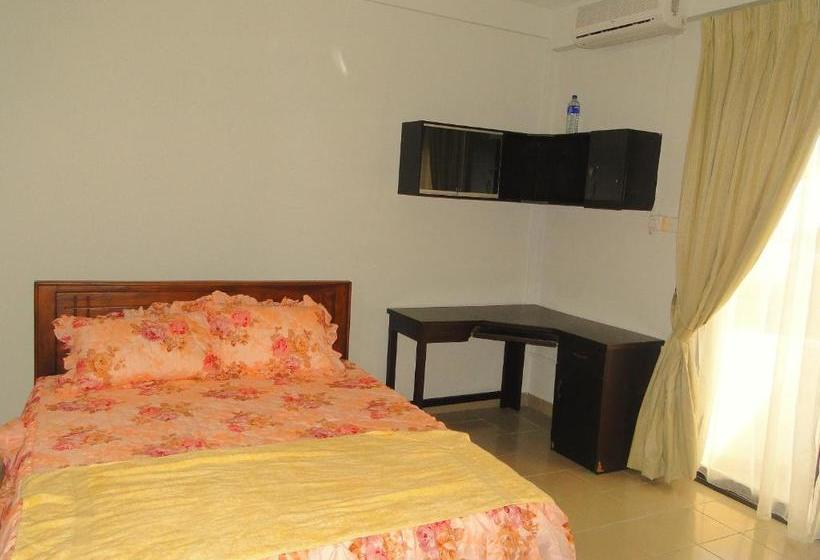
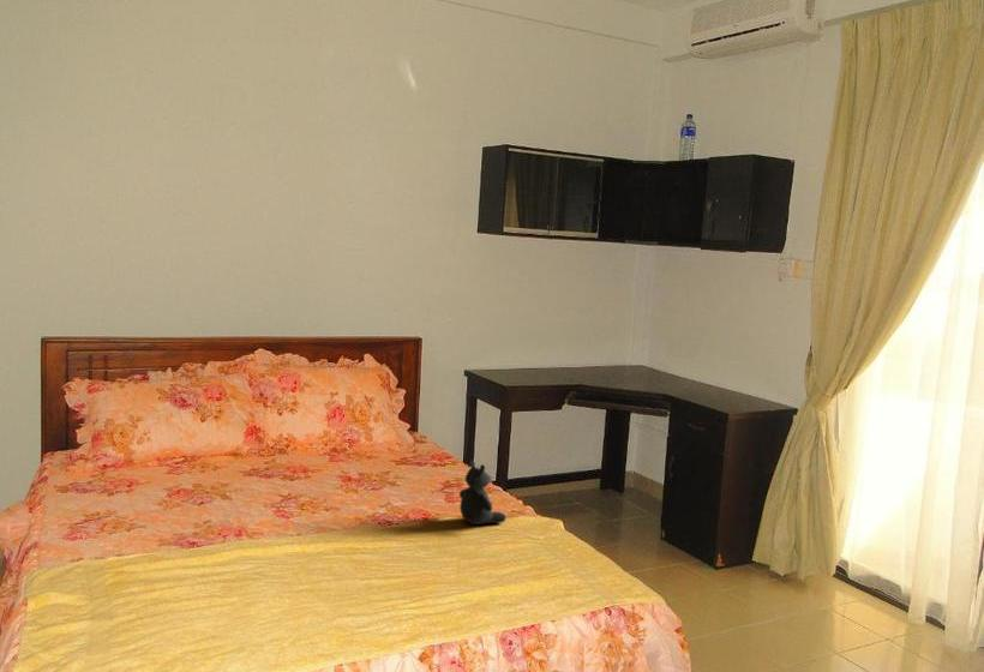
+ teddy bear (482, 491)
